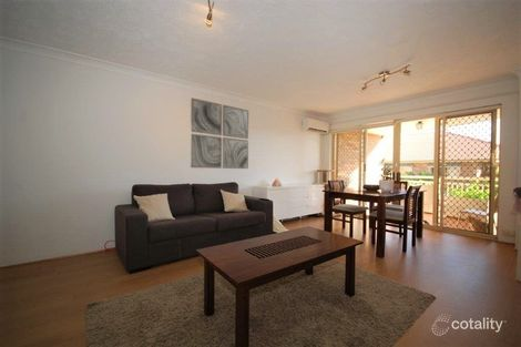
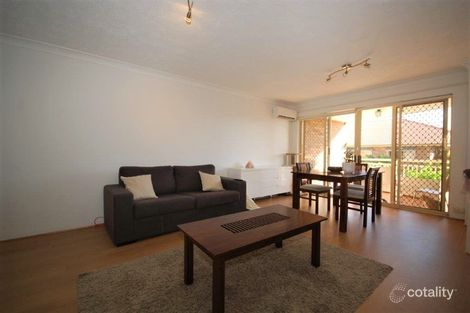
- wall art (223, 135)
